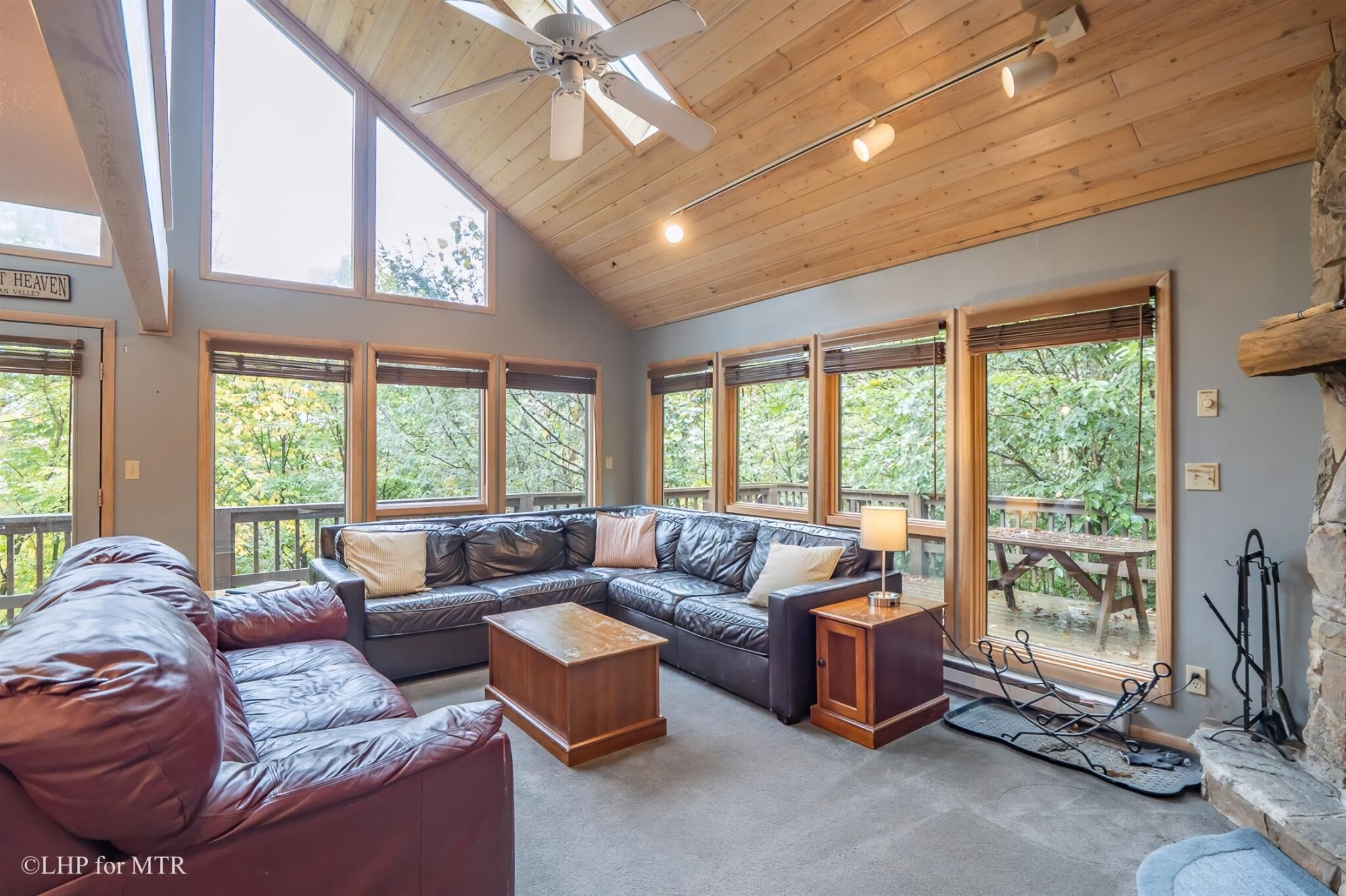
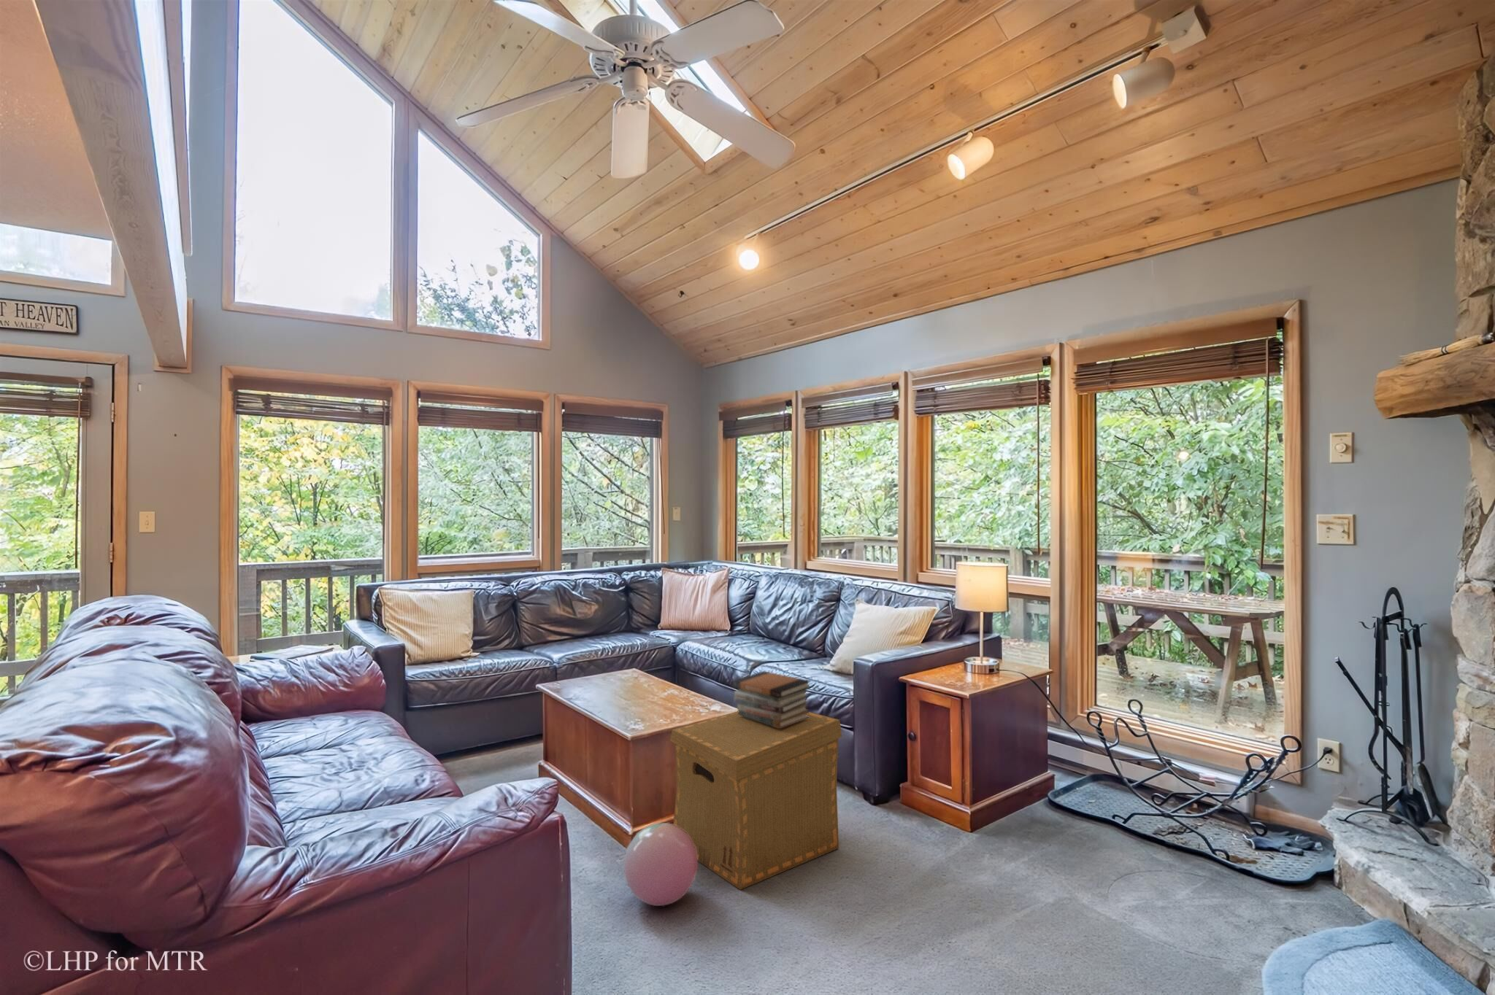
+ cardboard box (755, 782)
+ ball (661, 863)
+ book stack (772, 700)
